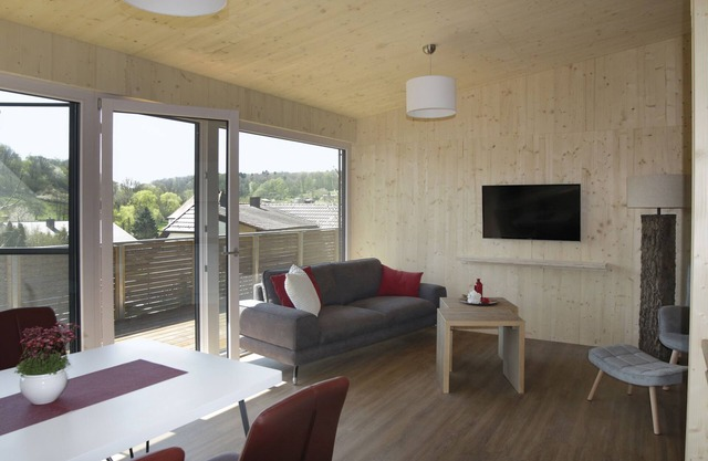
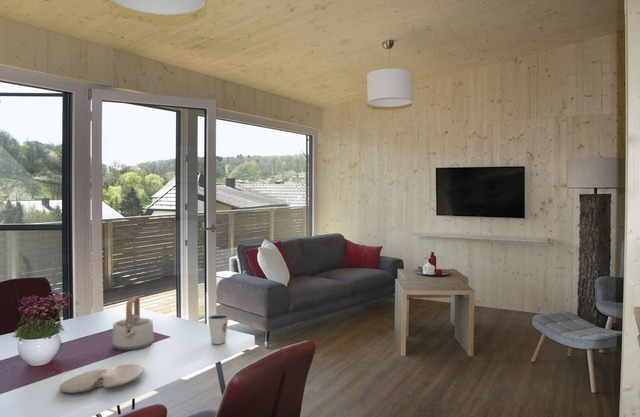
+ dixie cup (218, 329)
+ teapot (132, 323)
+ paint palette (103, 377)
